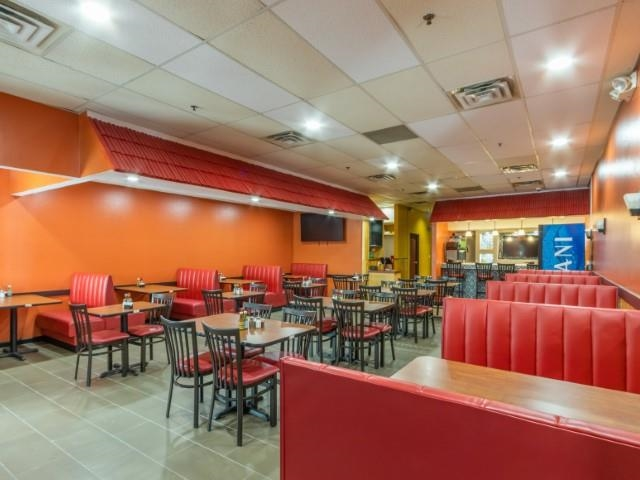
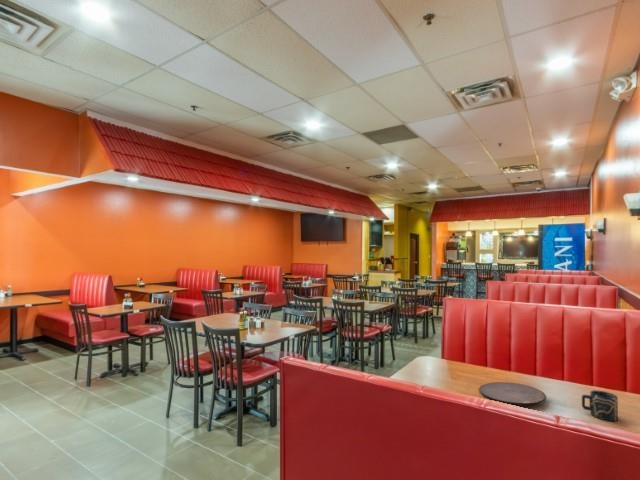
+ cup (599, 404)
+ plate (511, 392)
